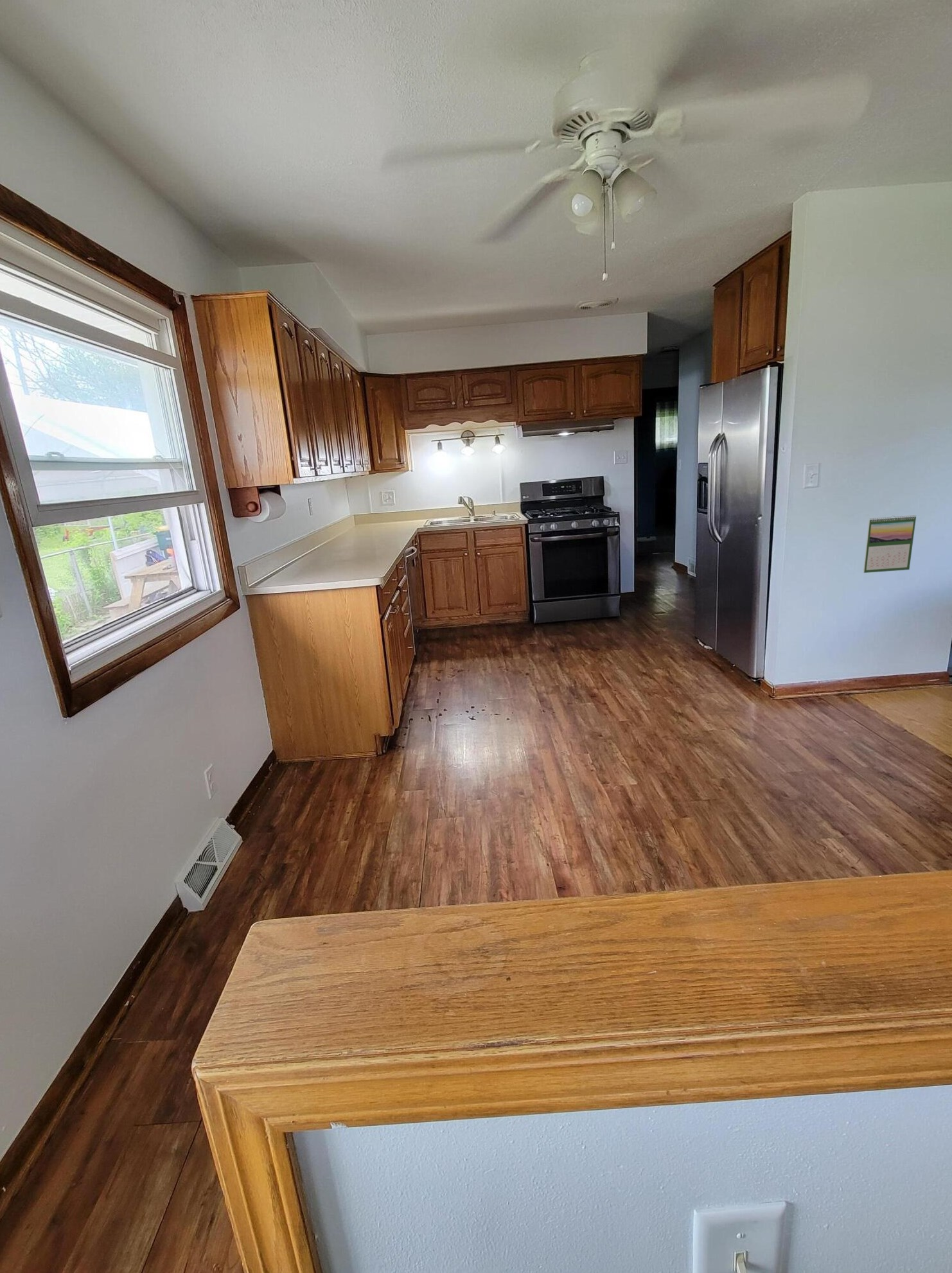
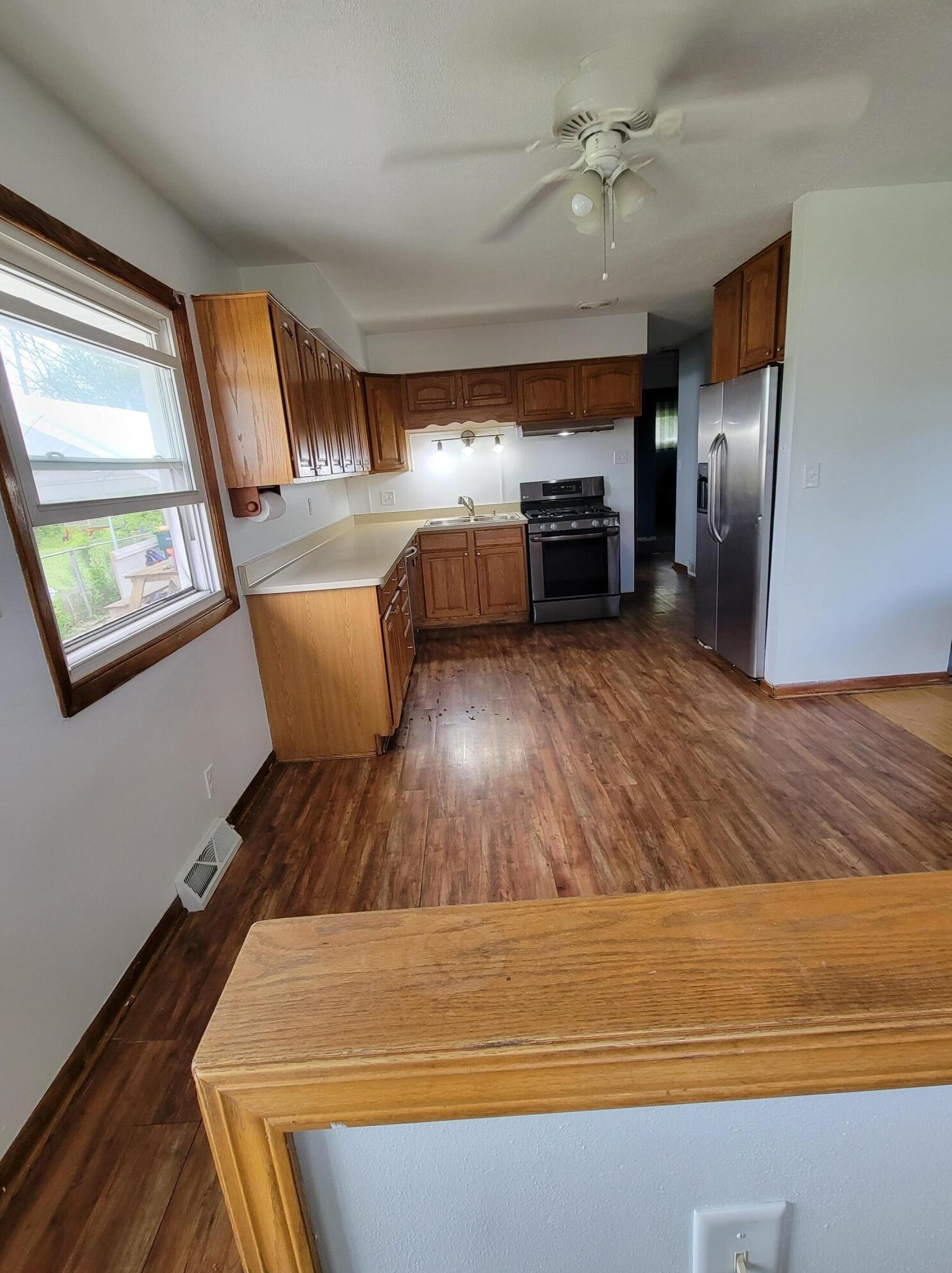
- calendar (889, 543)
